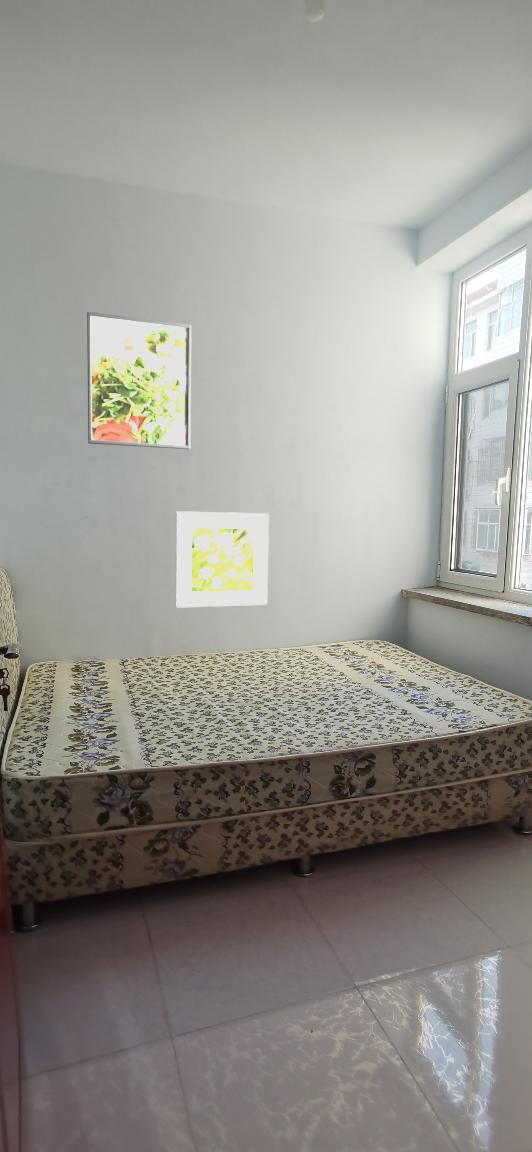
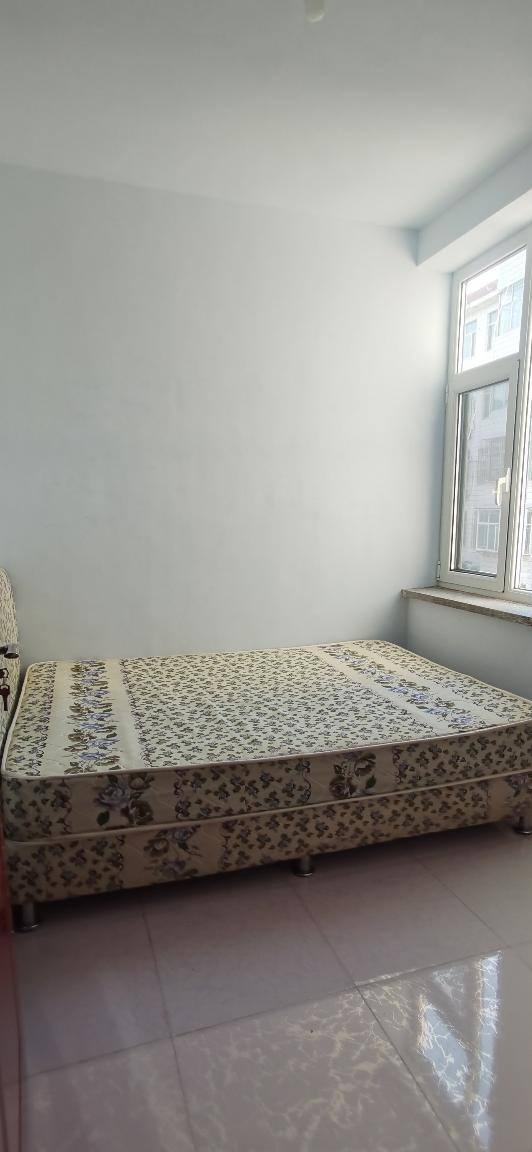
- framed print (223, 559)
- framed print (140, 383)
